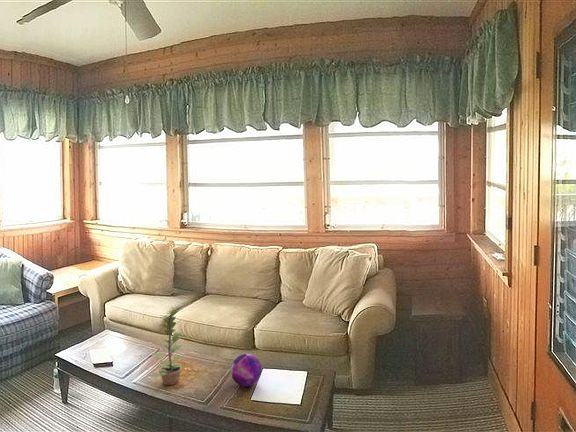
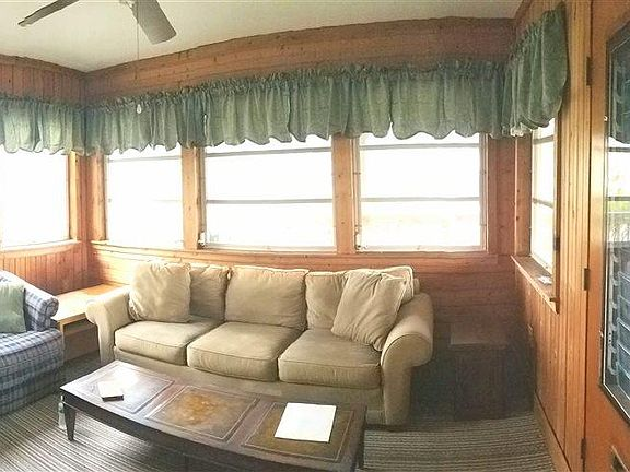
- decorative orb (246, 369)
- plant (167, 348)
